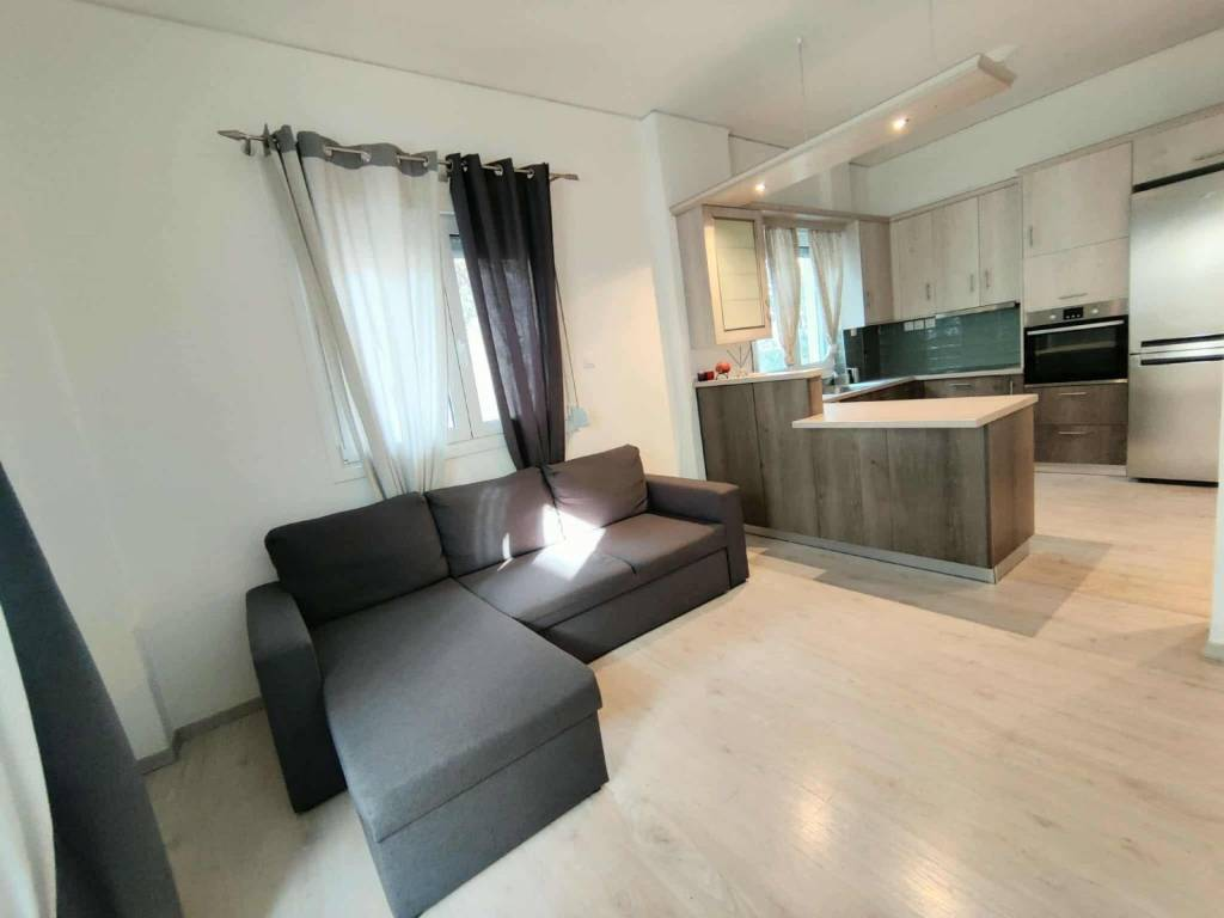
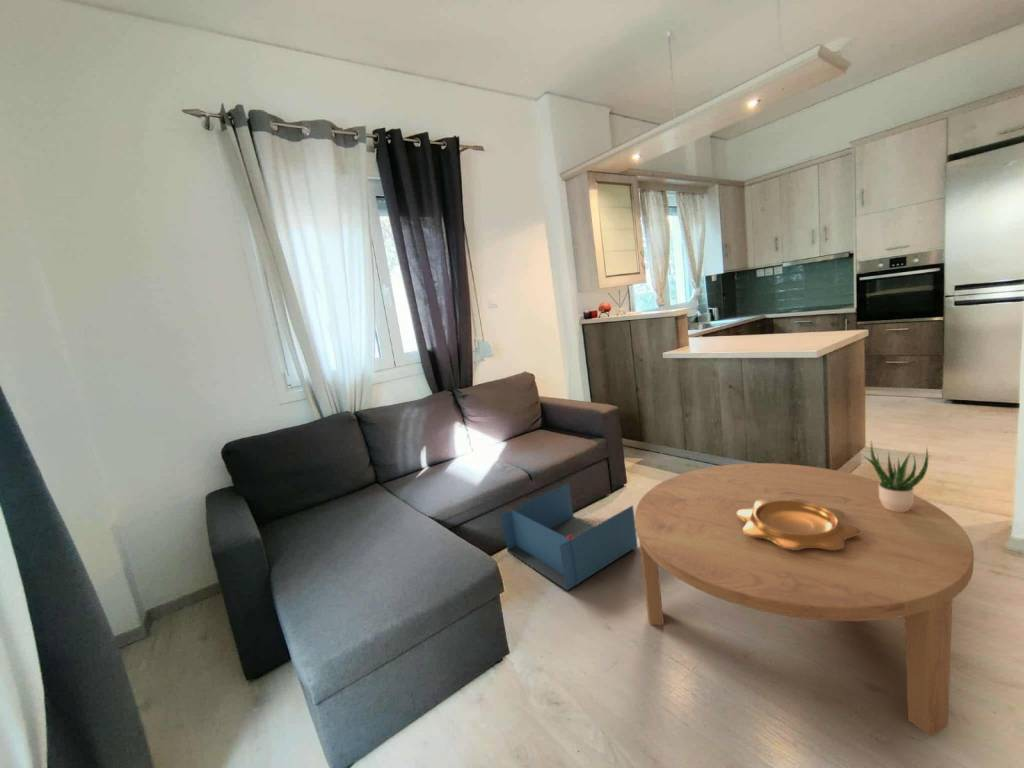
+ storage bin (567, 529)
+ potted plant (896, 474)
+ decorative bowl (793, 521)
+ coffee table (779, 569)
